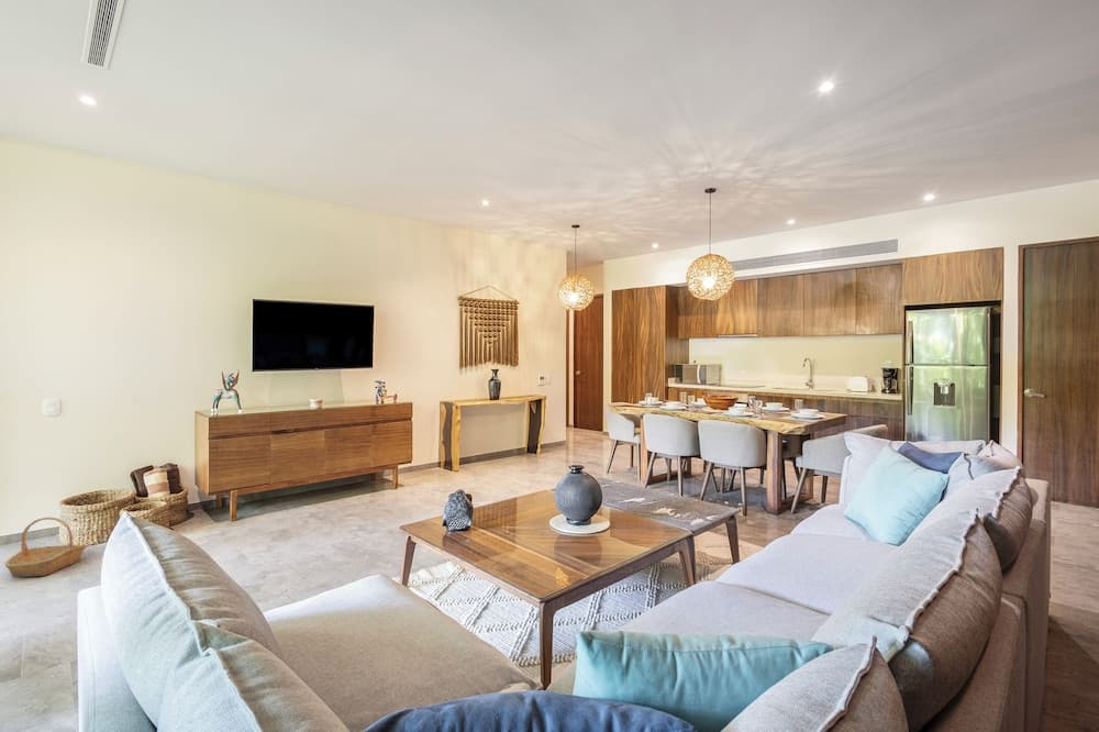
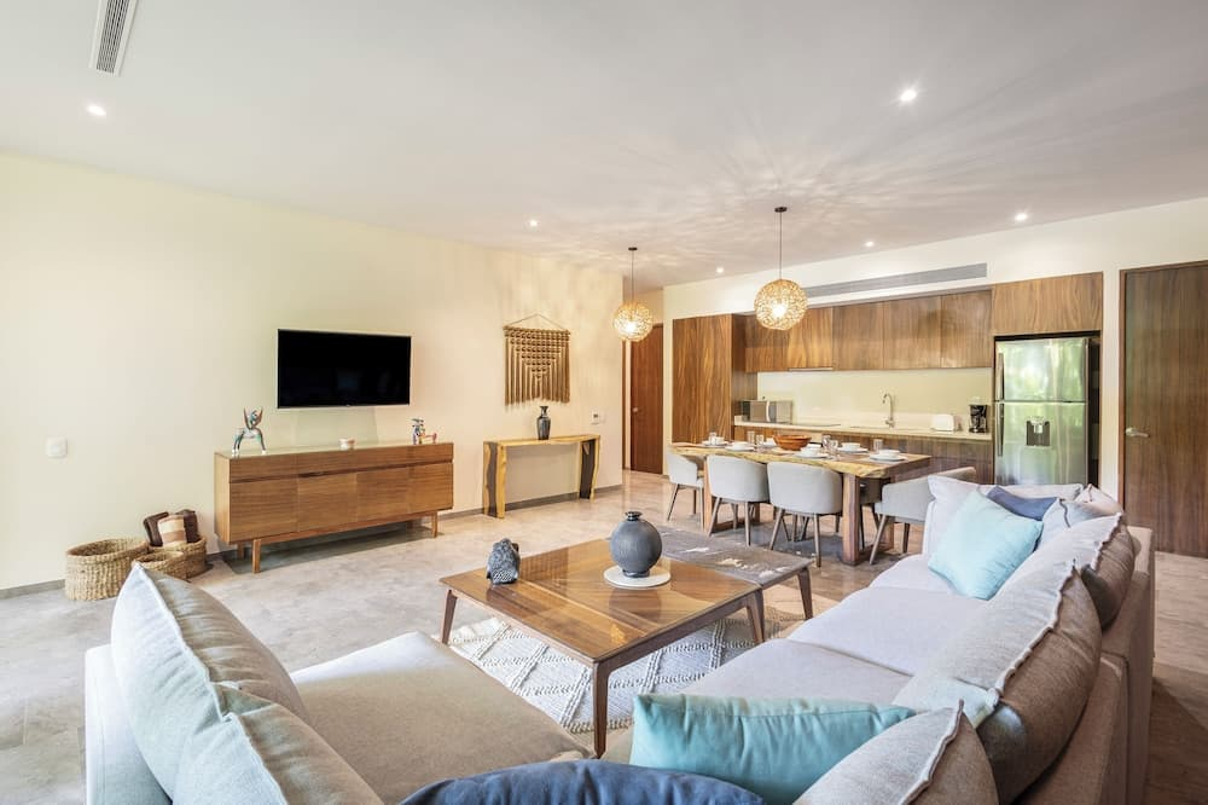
- basket (47, 546)
